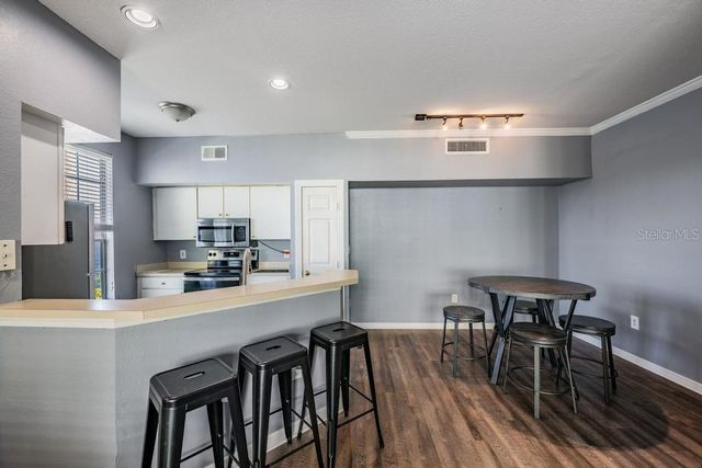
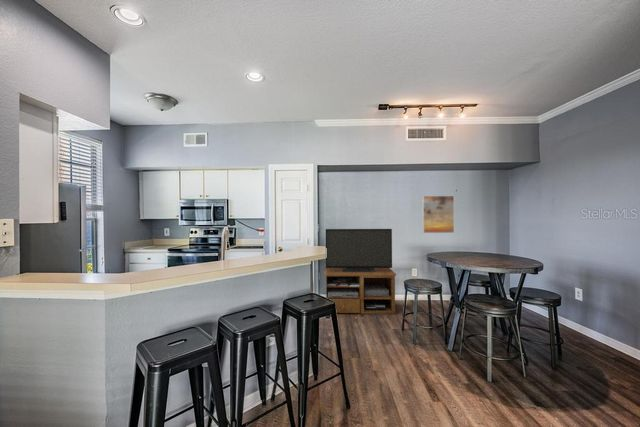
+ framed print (438, 214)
+ tv stand (358, 268)
